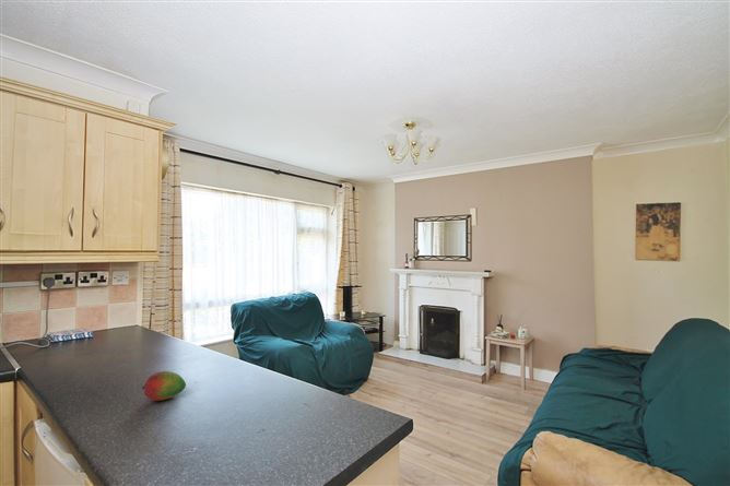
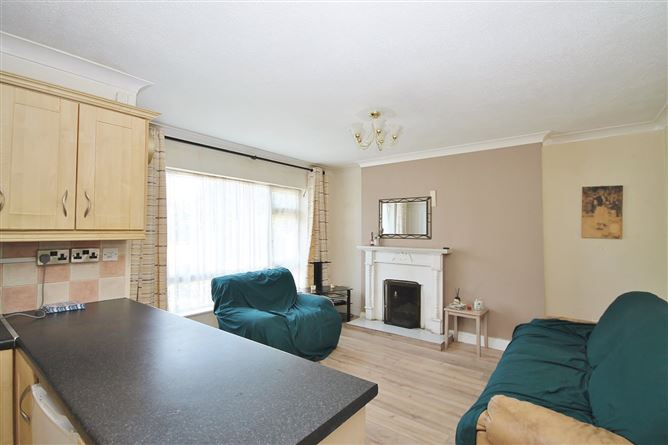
- fruit (164, 384)
